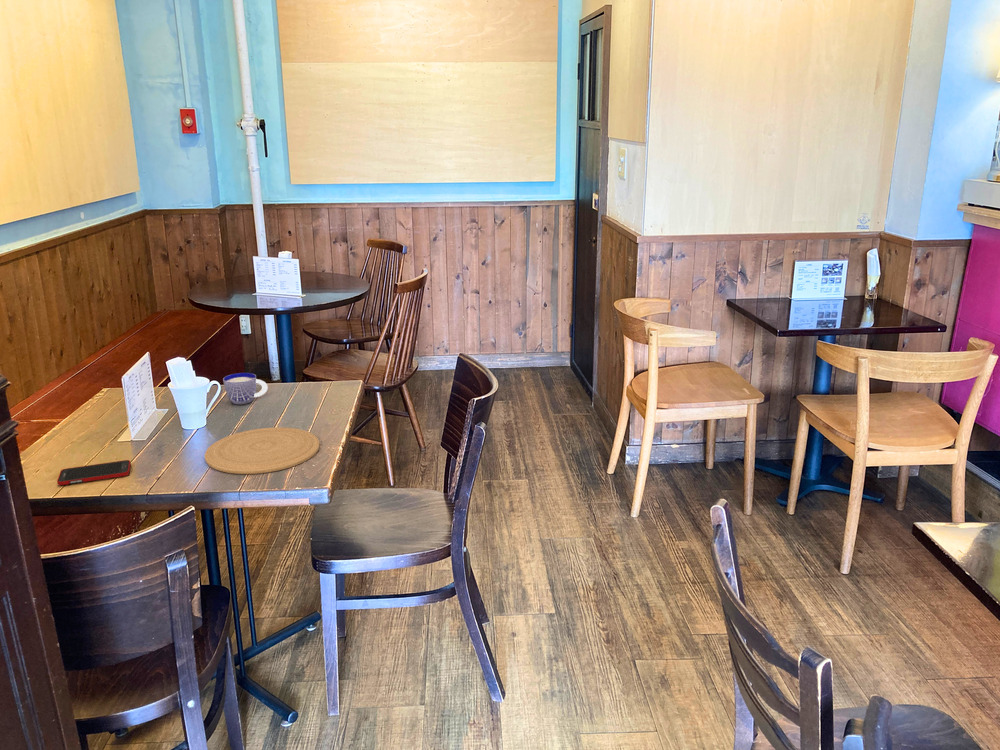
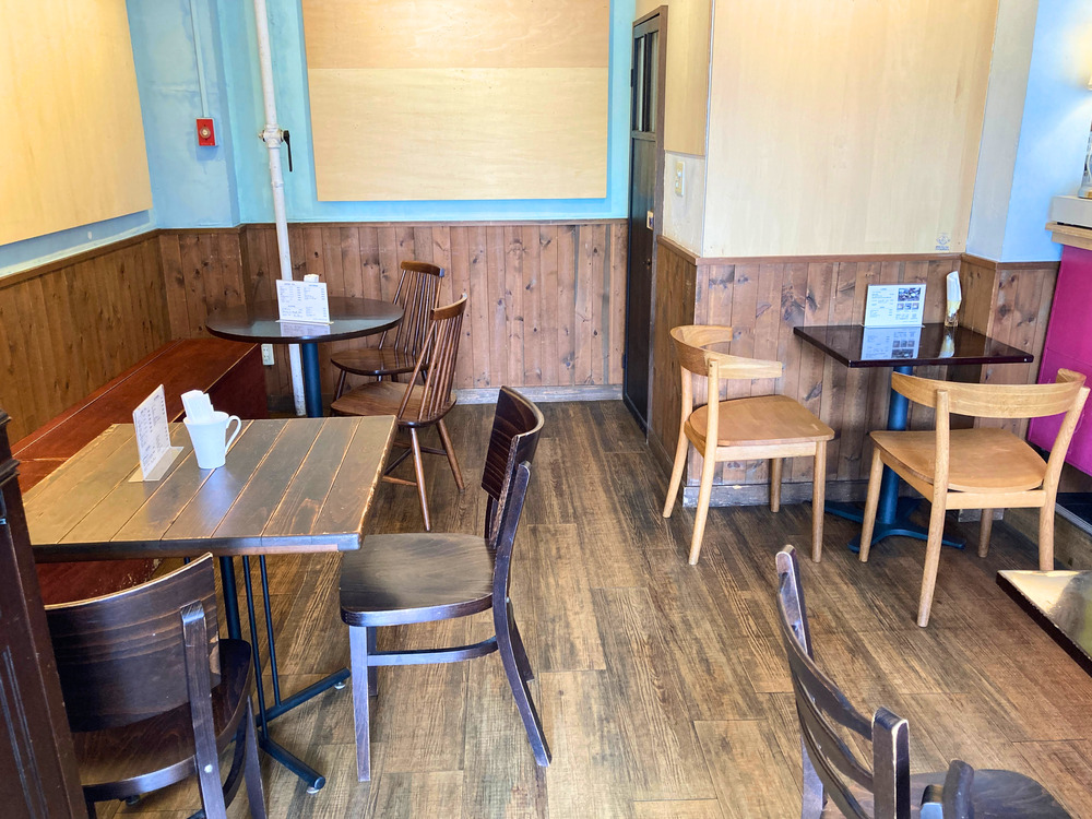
- plate (263, 448)
- cell phone (94, 472)
- cup (246, 388)
